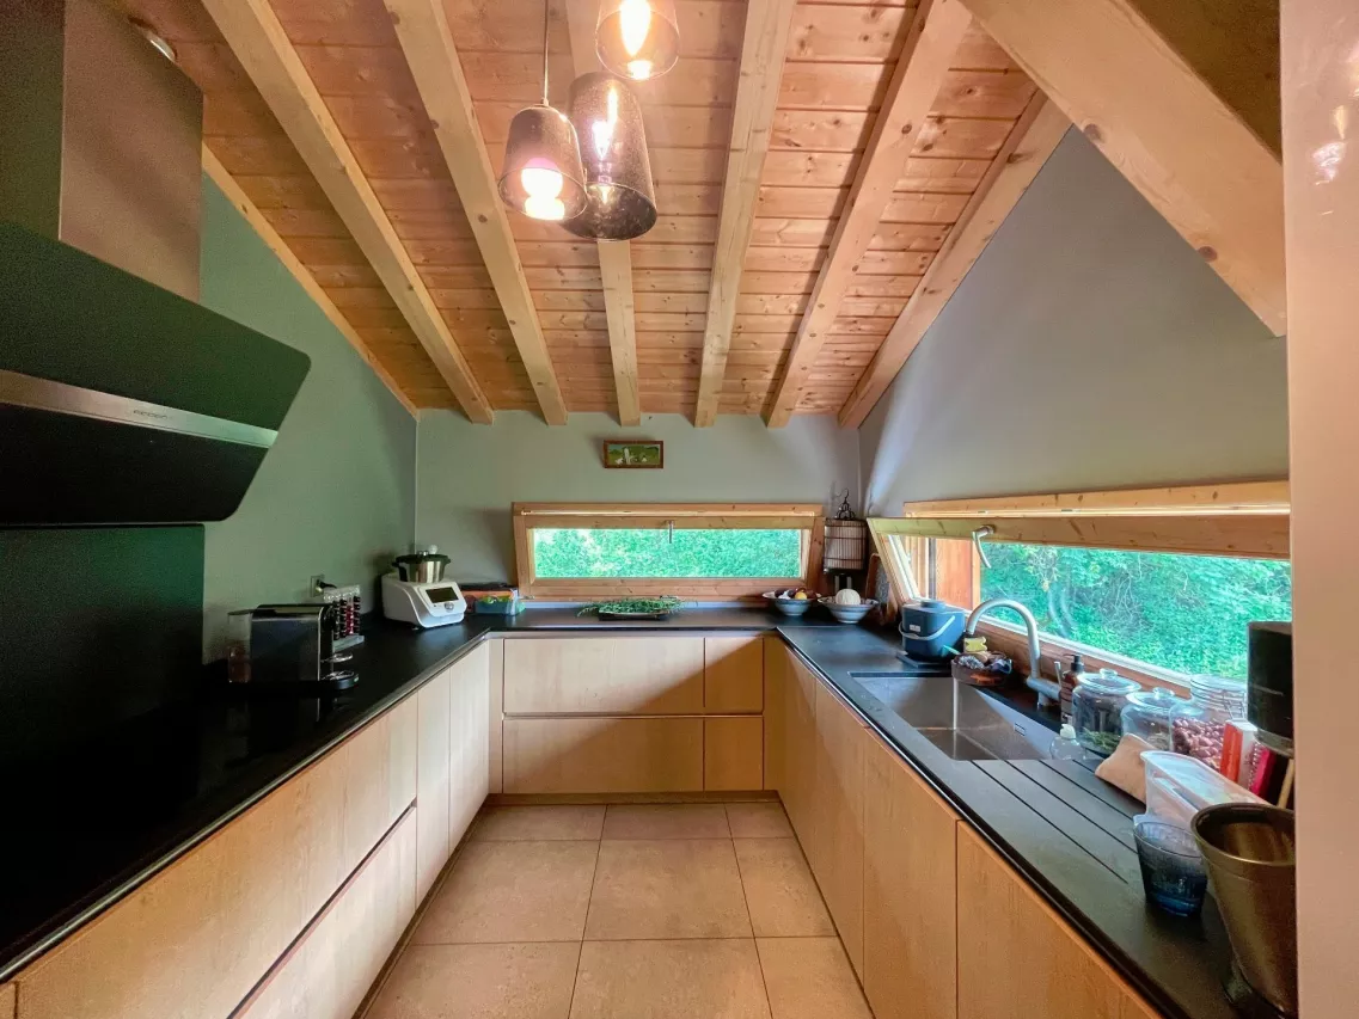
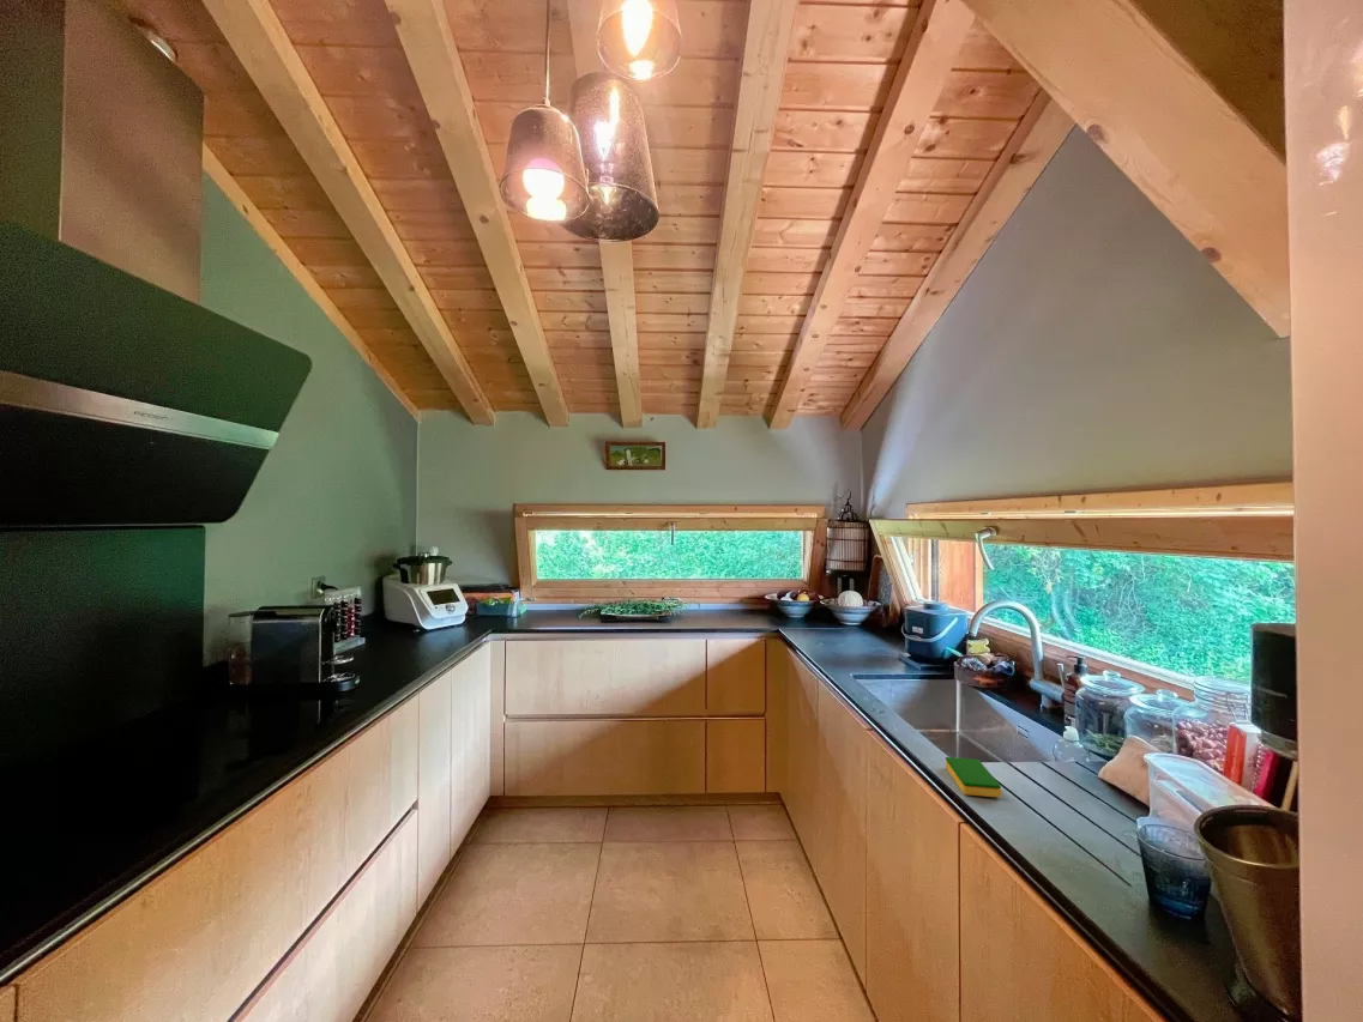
+ dish sponge (971, 775)
